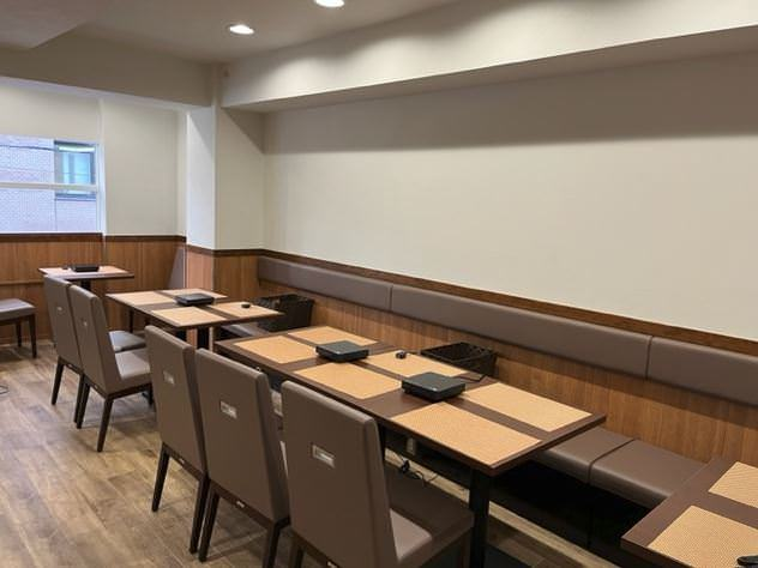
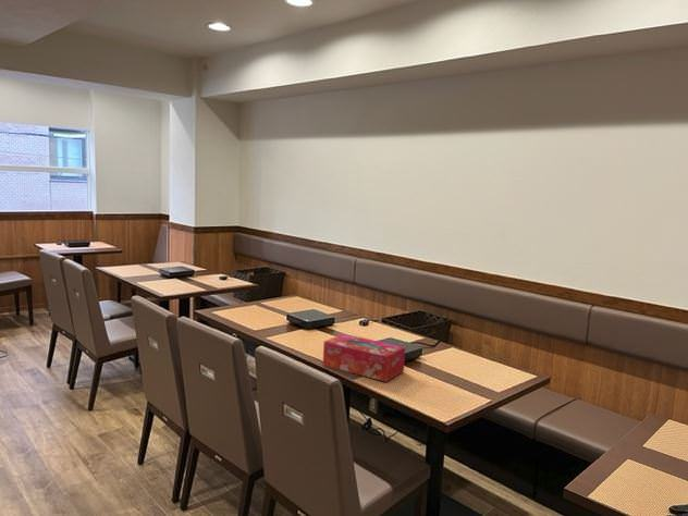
+ tissue box (364, 356)
